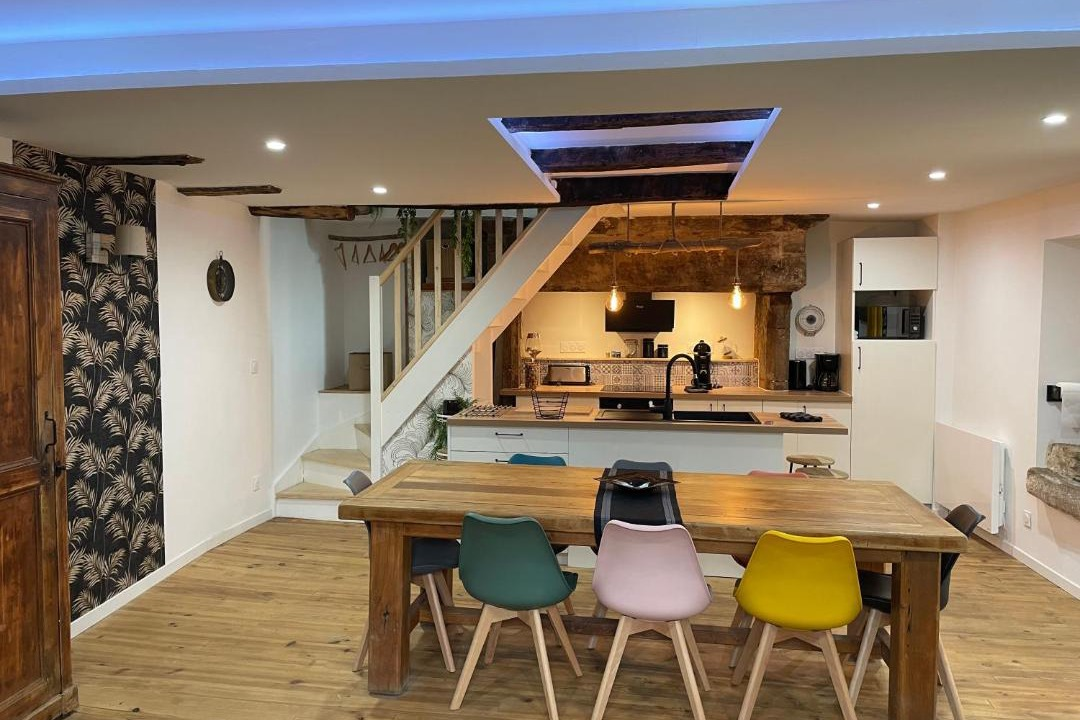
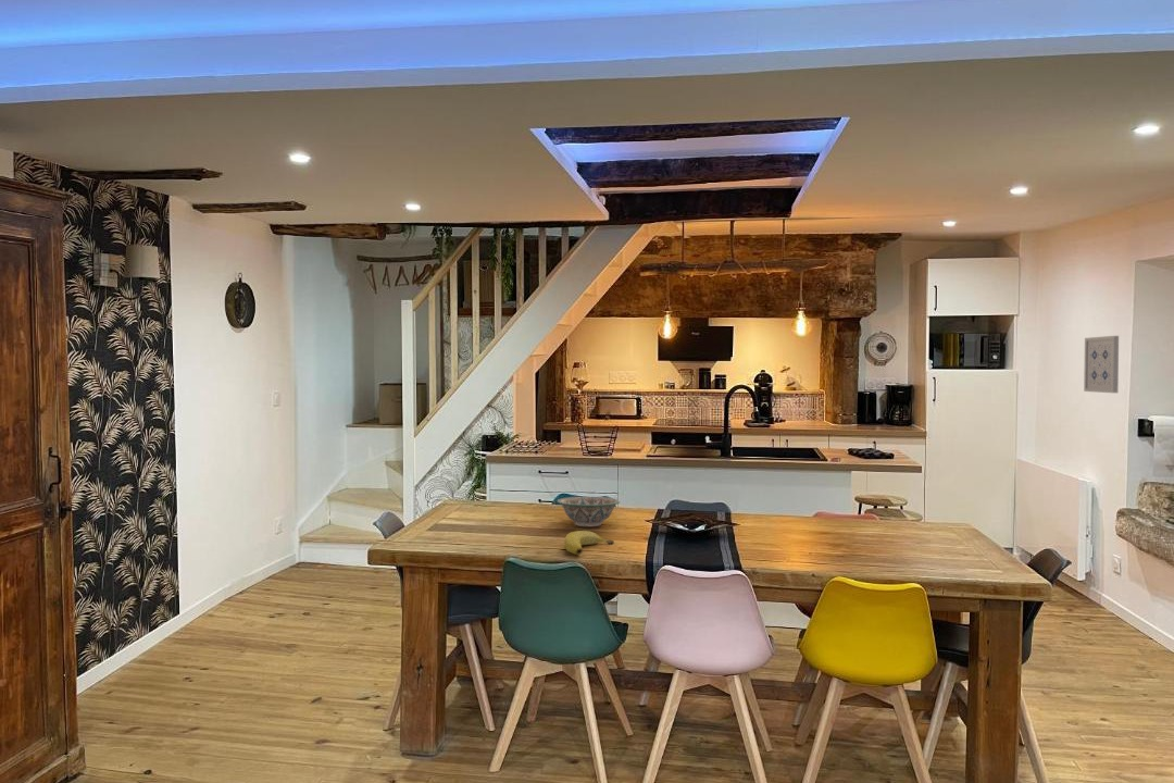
+ banana (589, 540)
+ wall art (1100, 364)
+ decorative bowl (588, 511)
